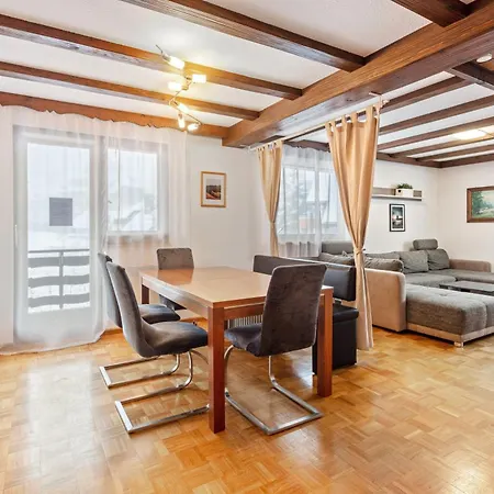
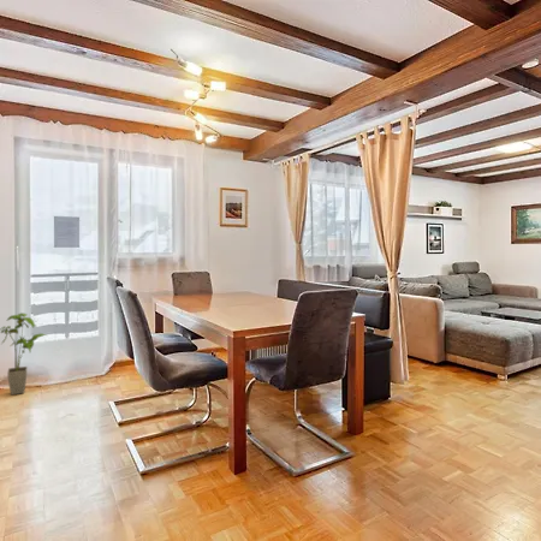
+ house plant (23, 352)
